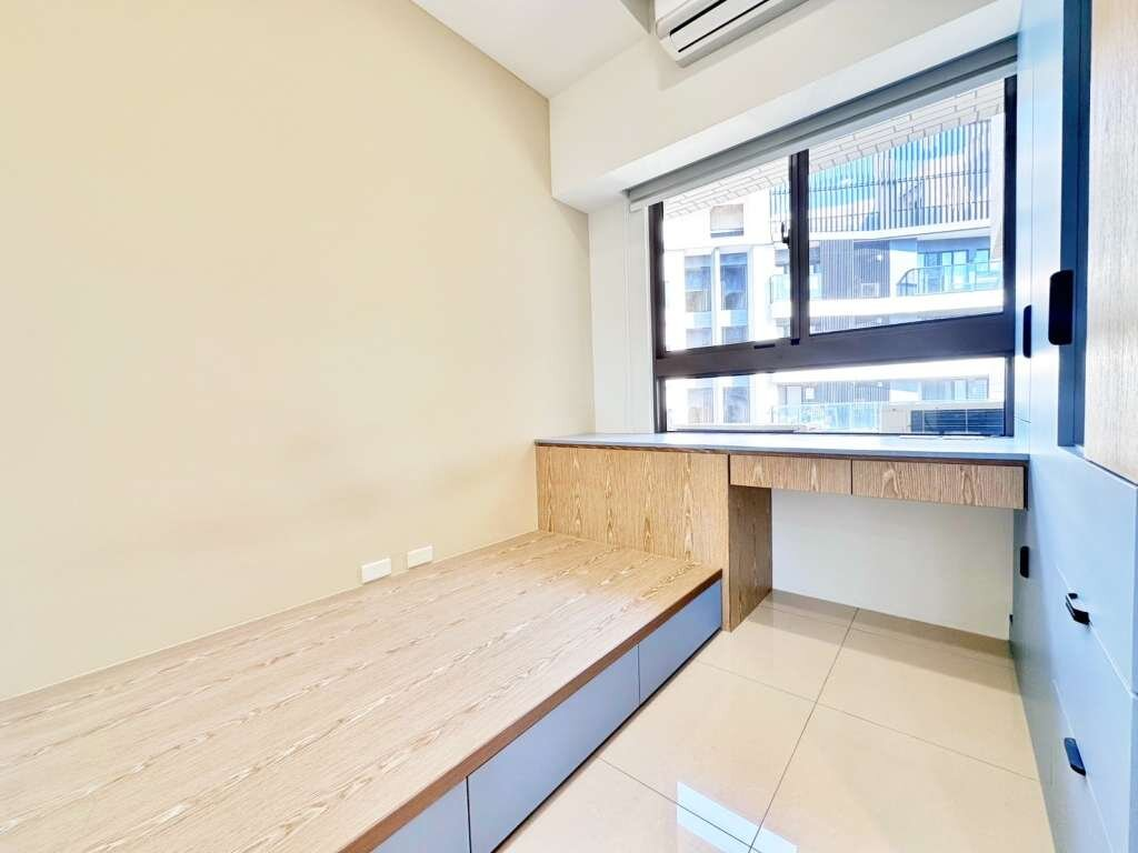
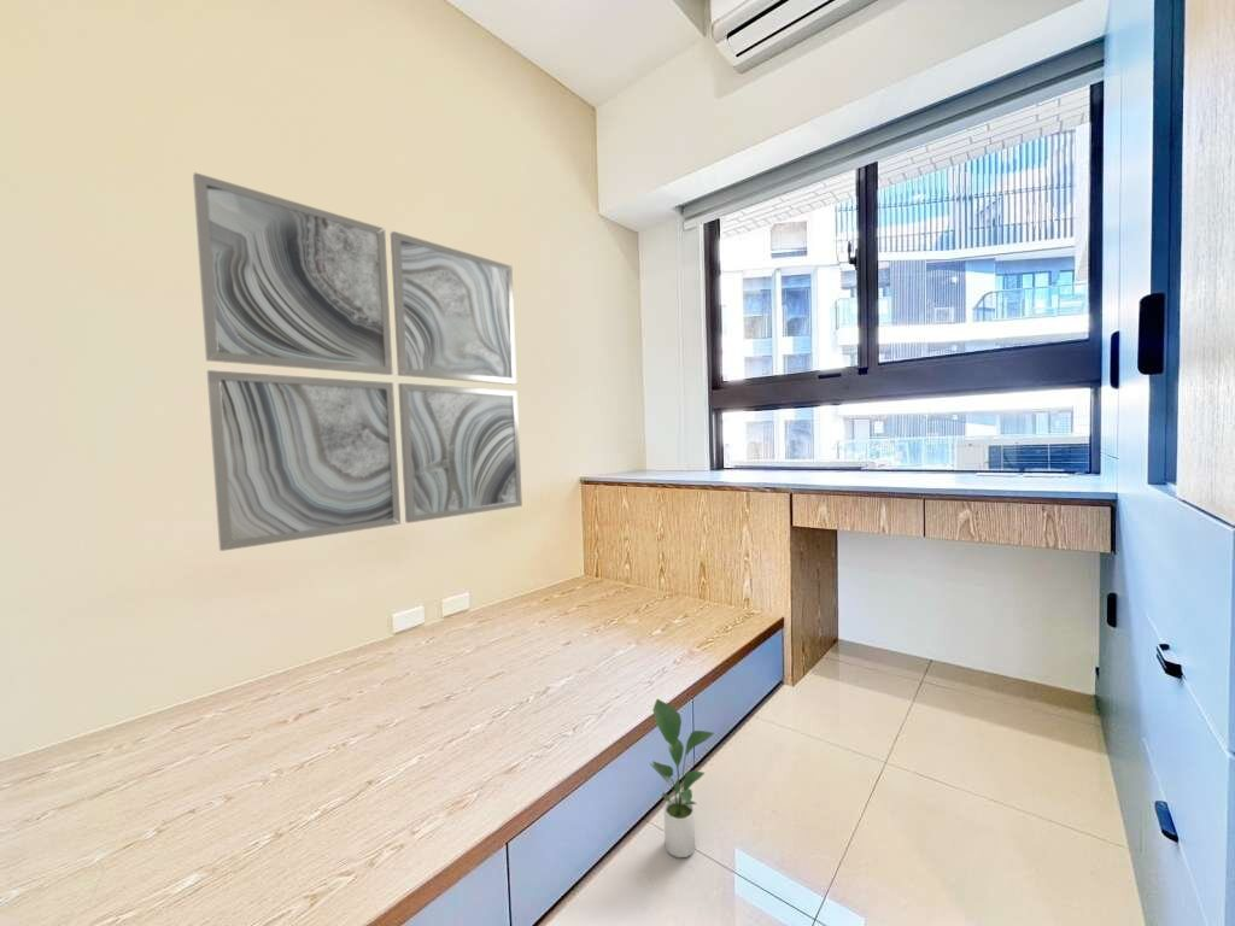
+ wall art (398, 375)
+ potted plant (675, 783)
